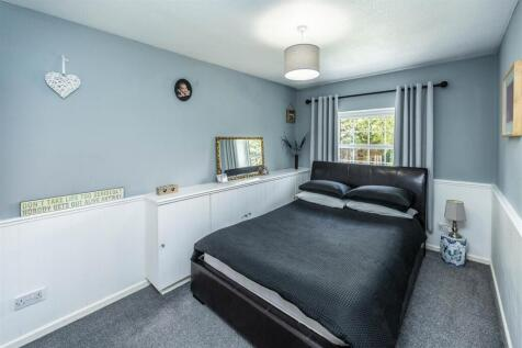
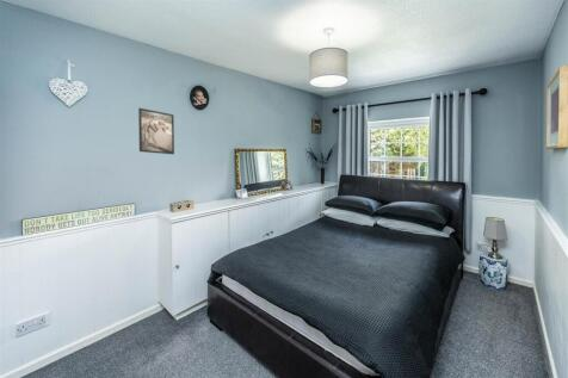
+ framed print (156, 131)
